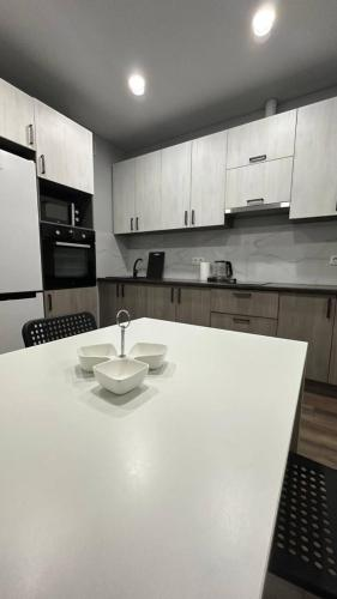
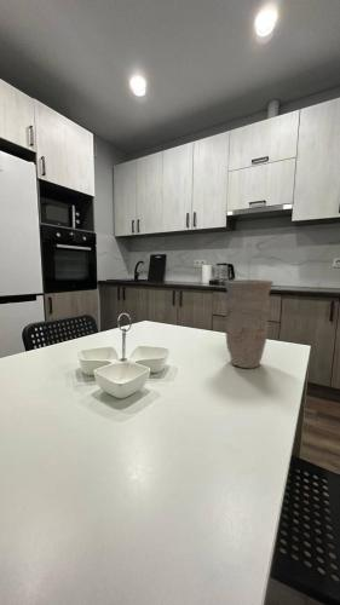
+ vase (246, 322)
